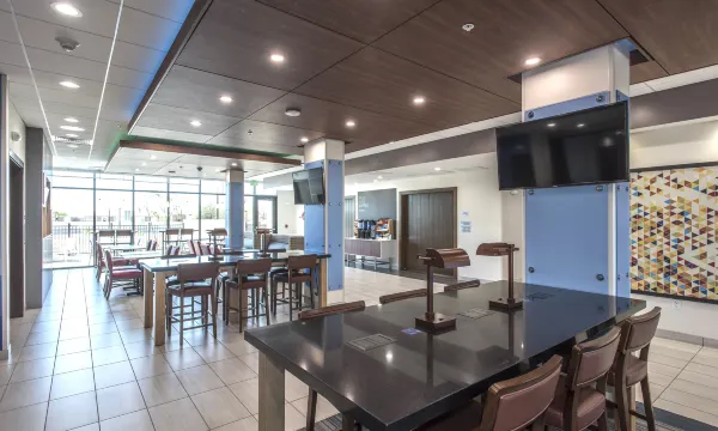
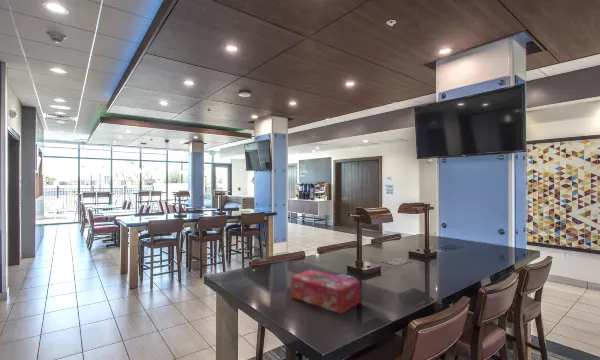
+ tissue box (324, 289)
